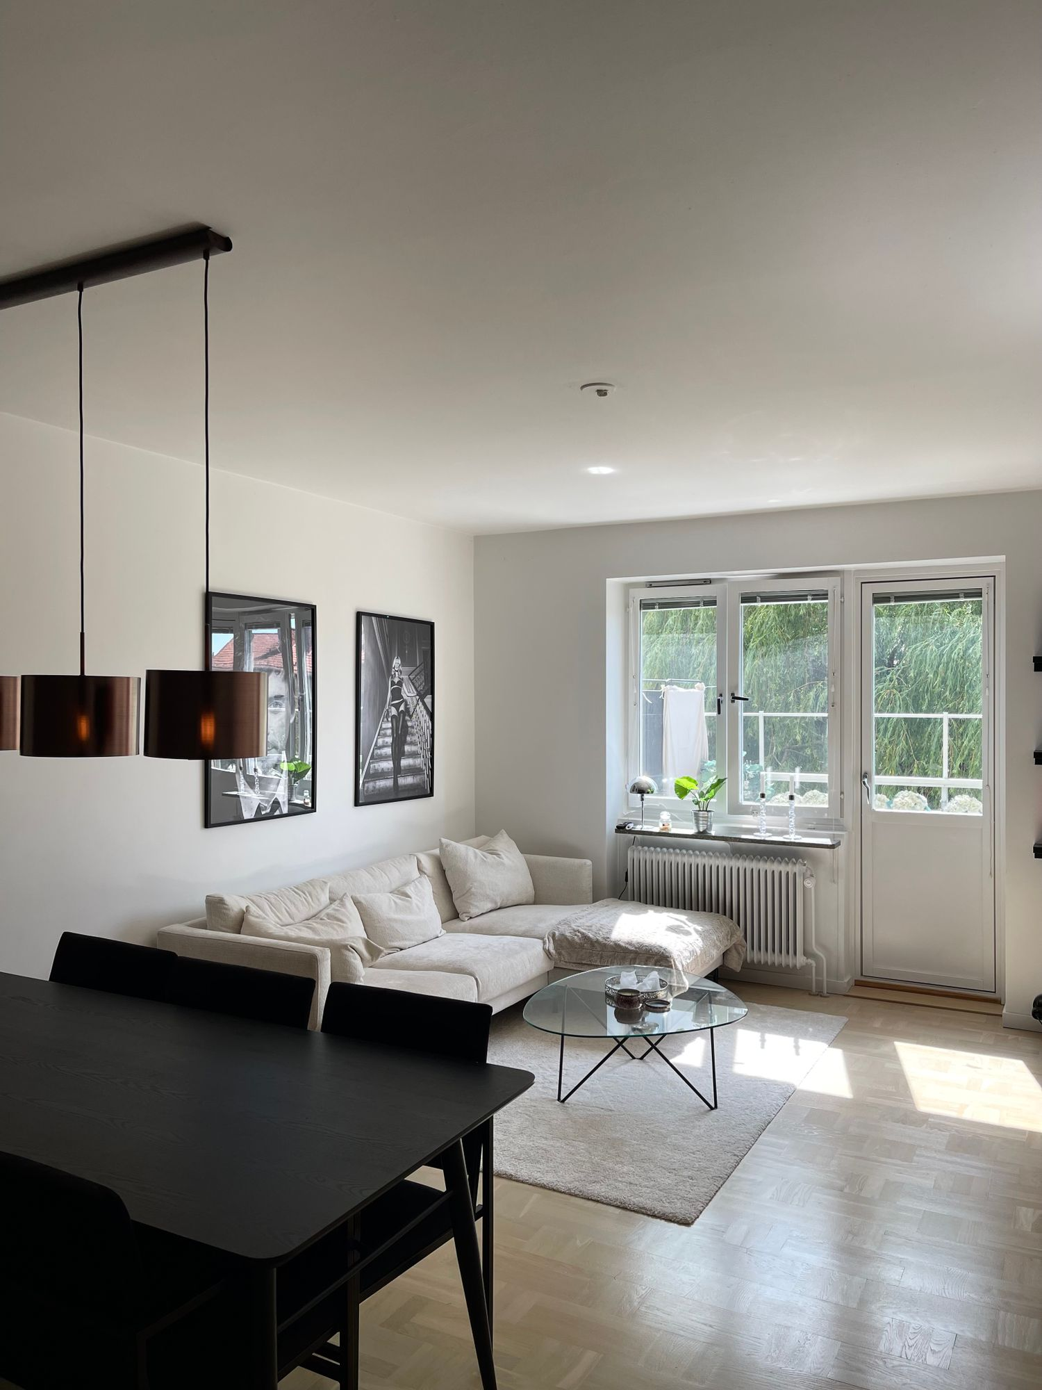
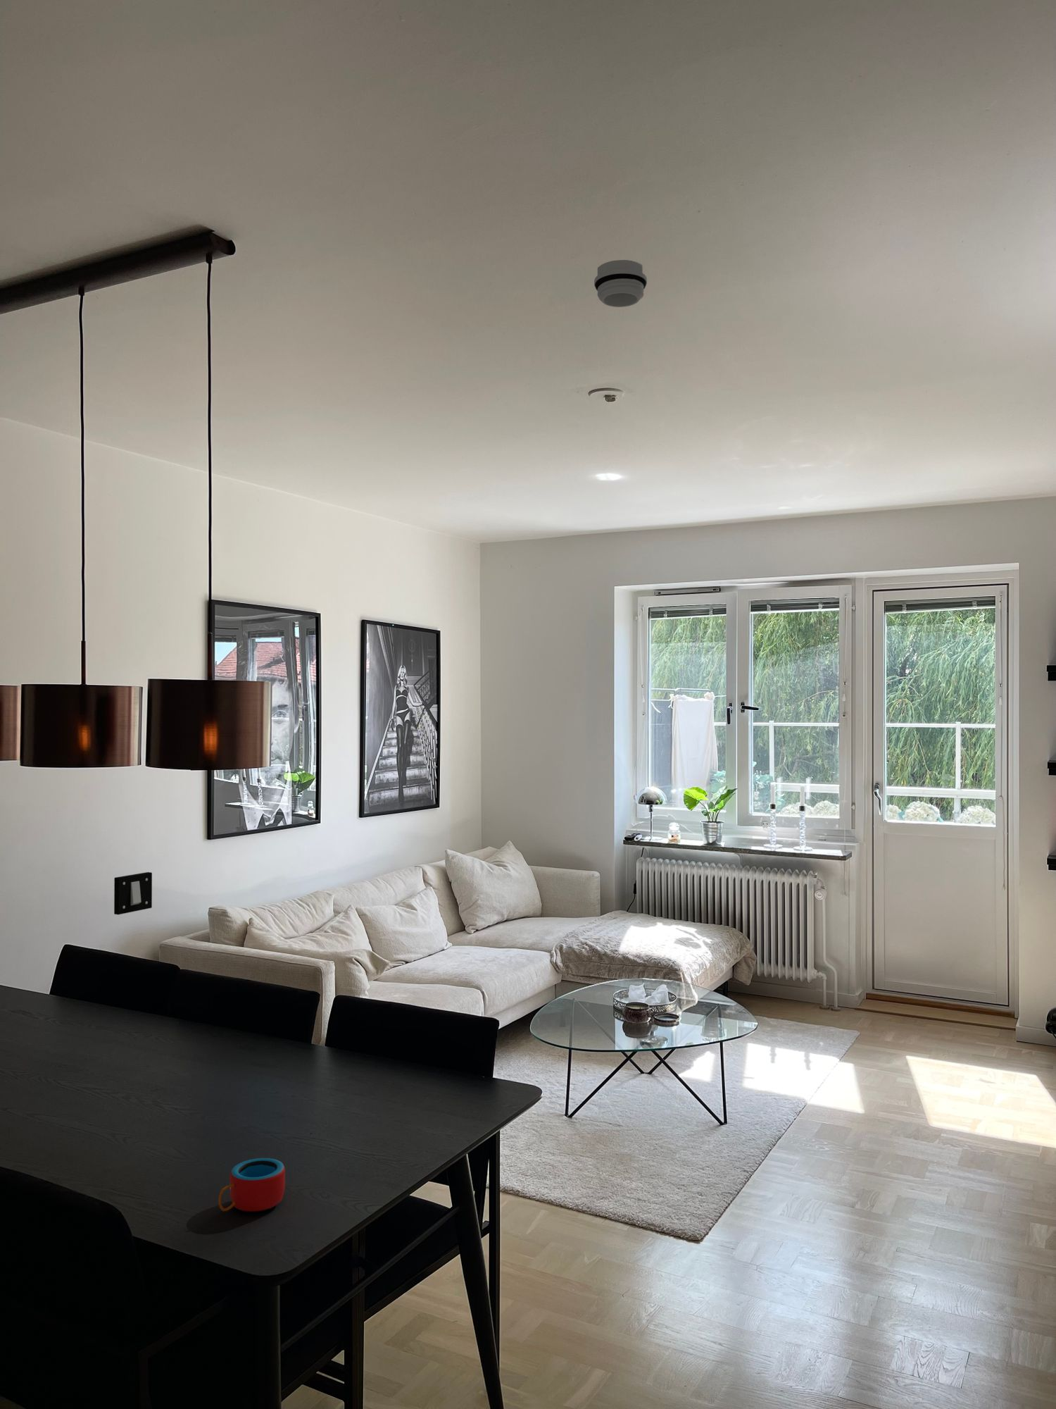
+ smoke detector (620, 284)
+ light switch (134, 893)
+ mug (250, 1188)
